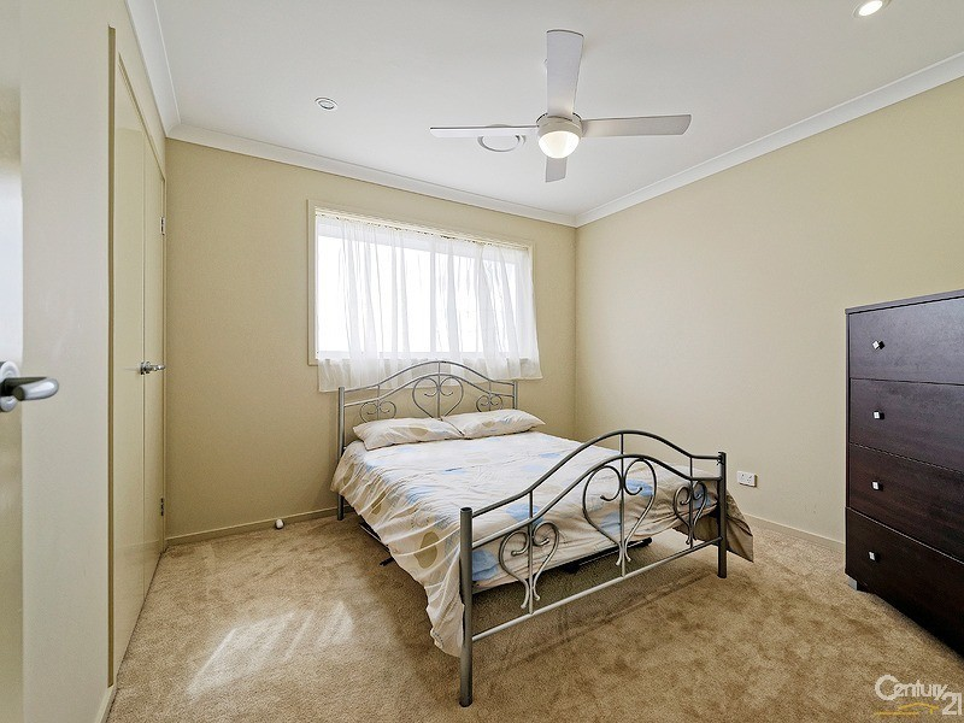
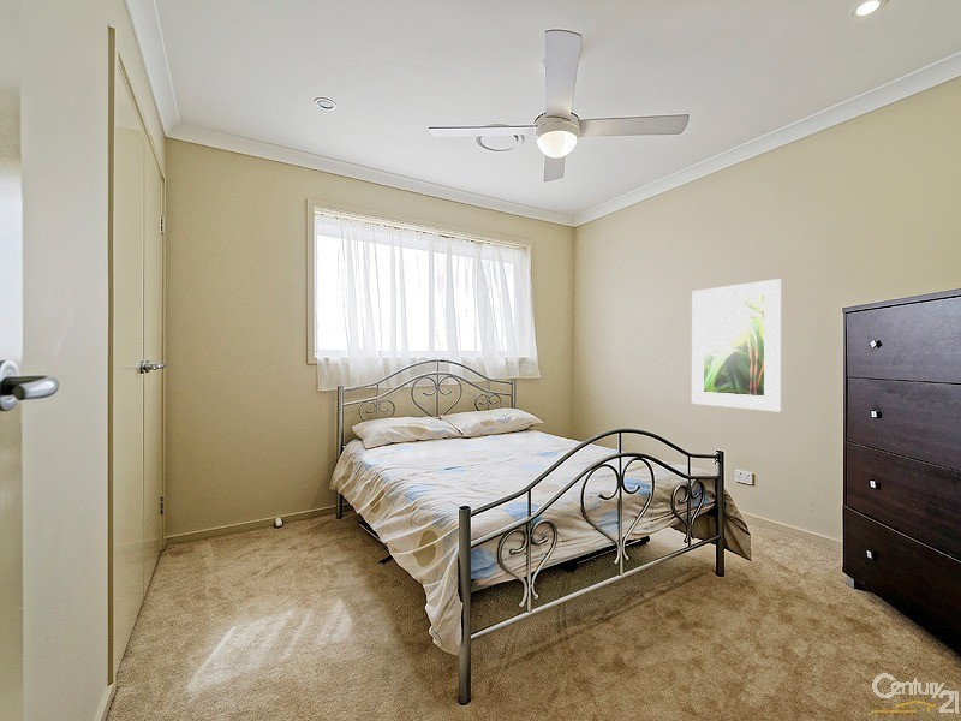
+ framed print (732, 346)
